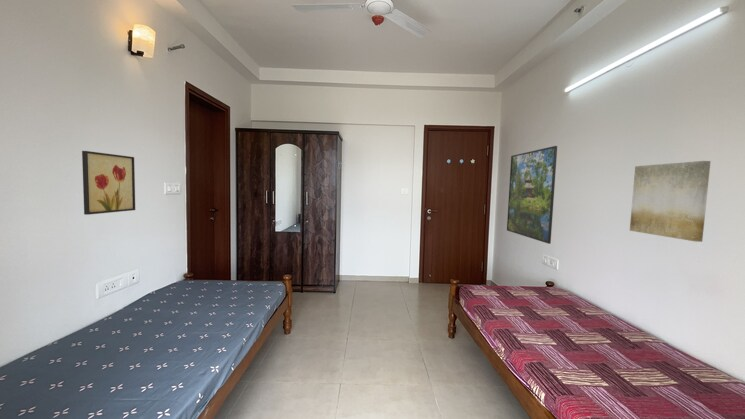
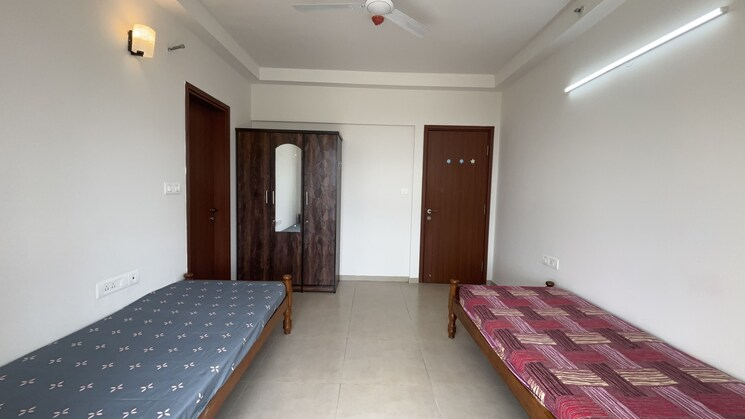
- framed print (528, 194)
- wall art (110, 183)
- wall art (665, 200)
